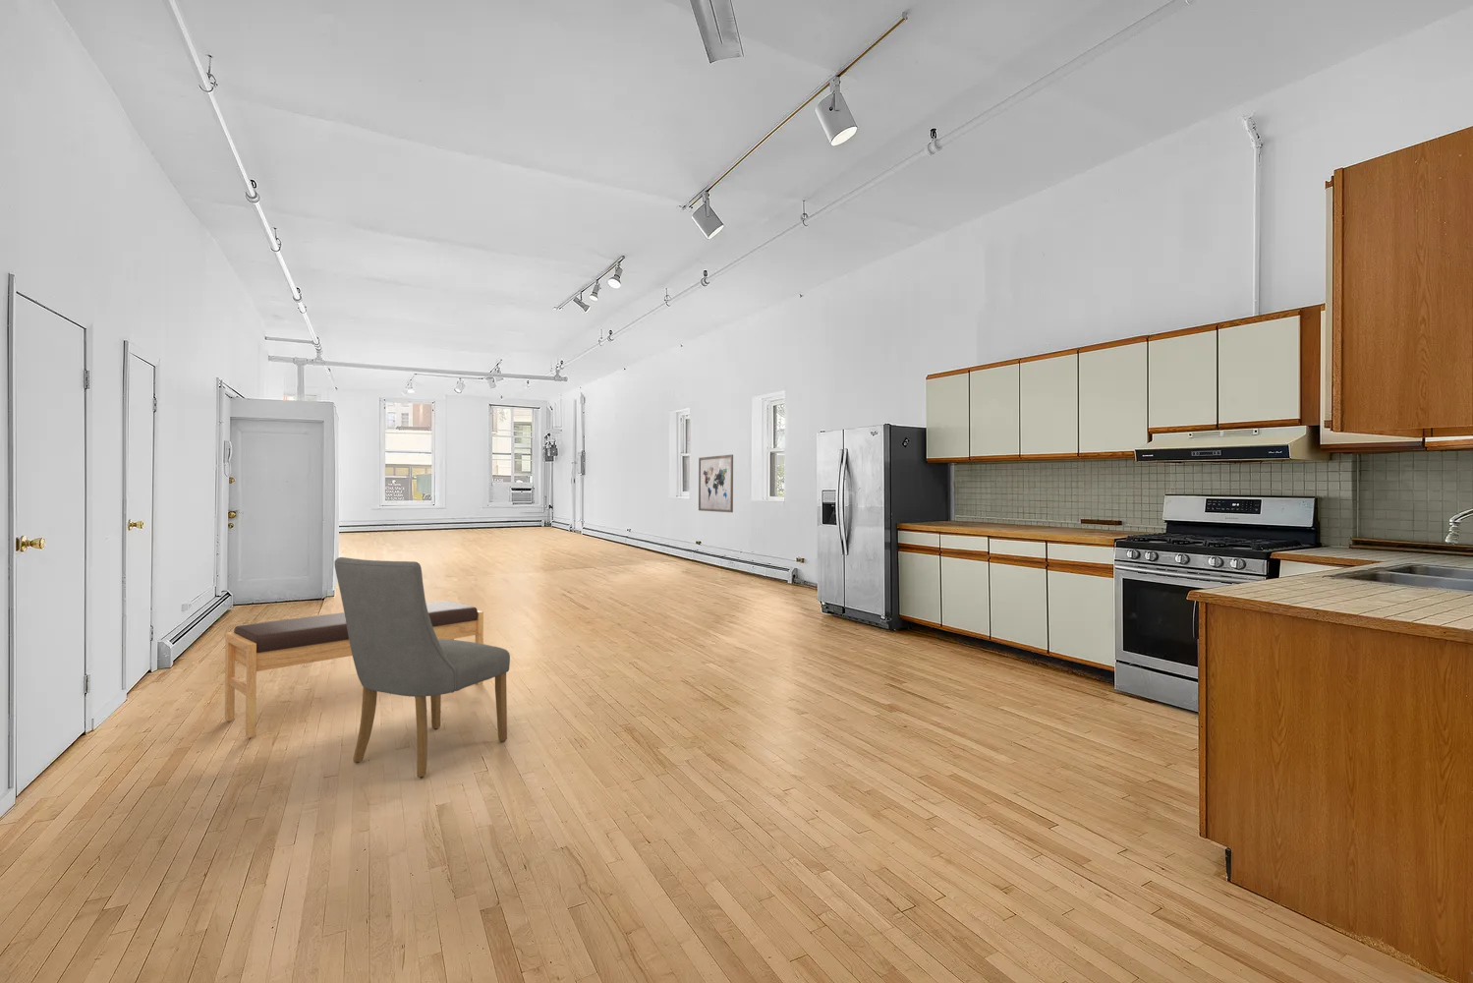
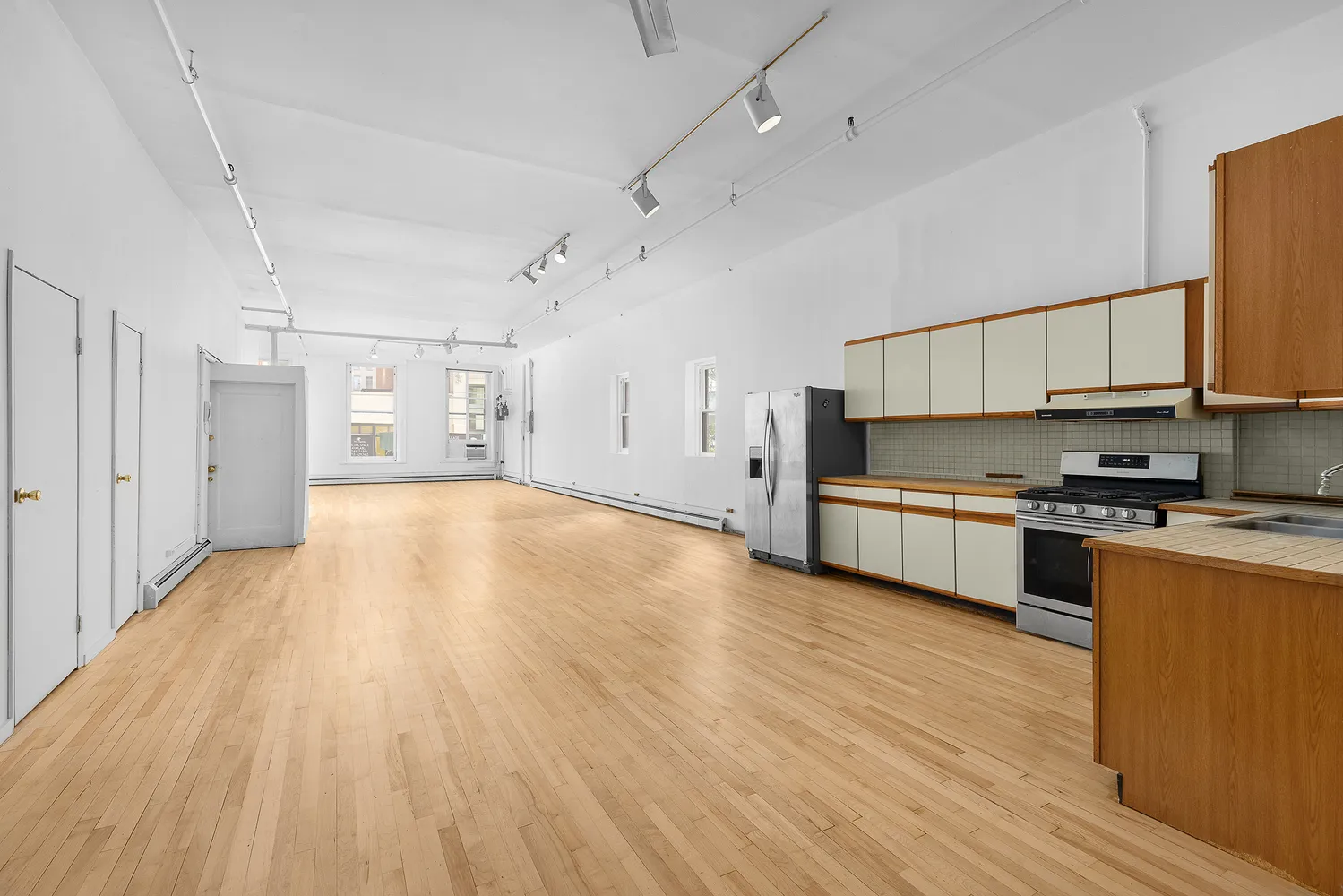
- bench (351, 655)
- wall art (714, 484)
- chair (422, 655)
